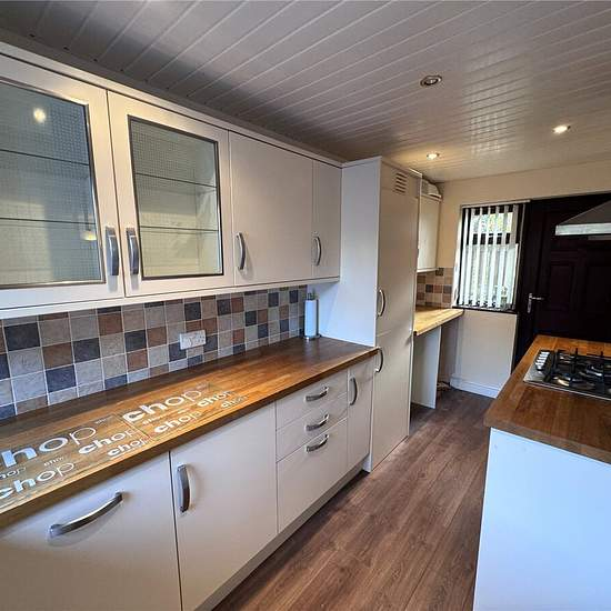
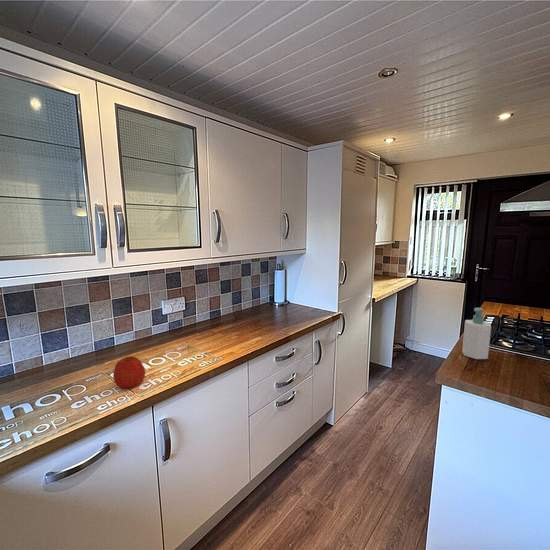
+ soap bottle (476, 332)
+ apple (129, 370)
